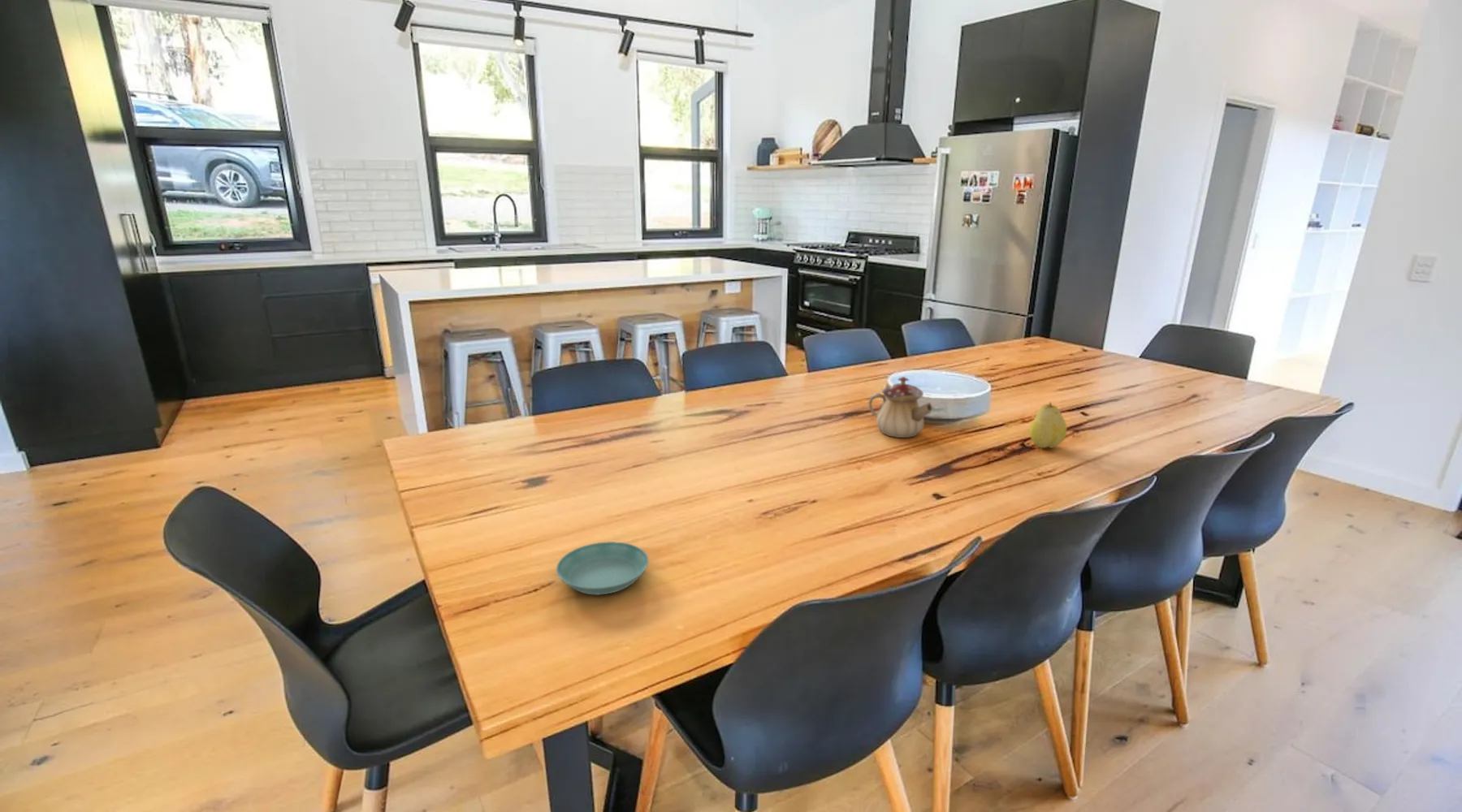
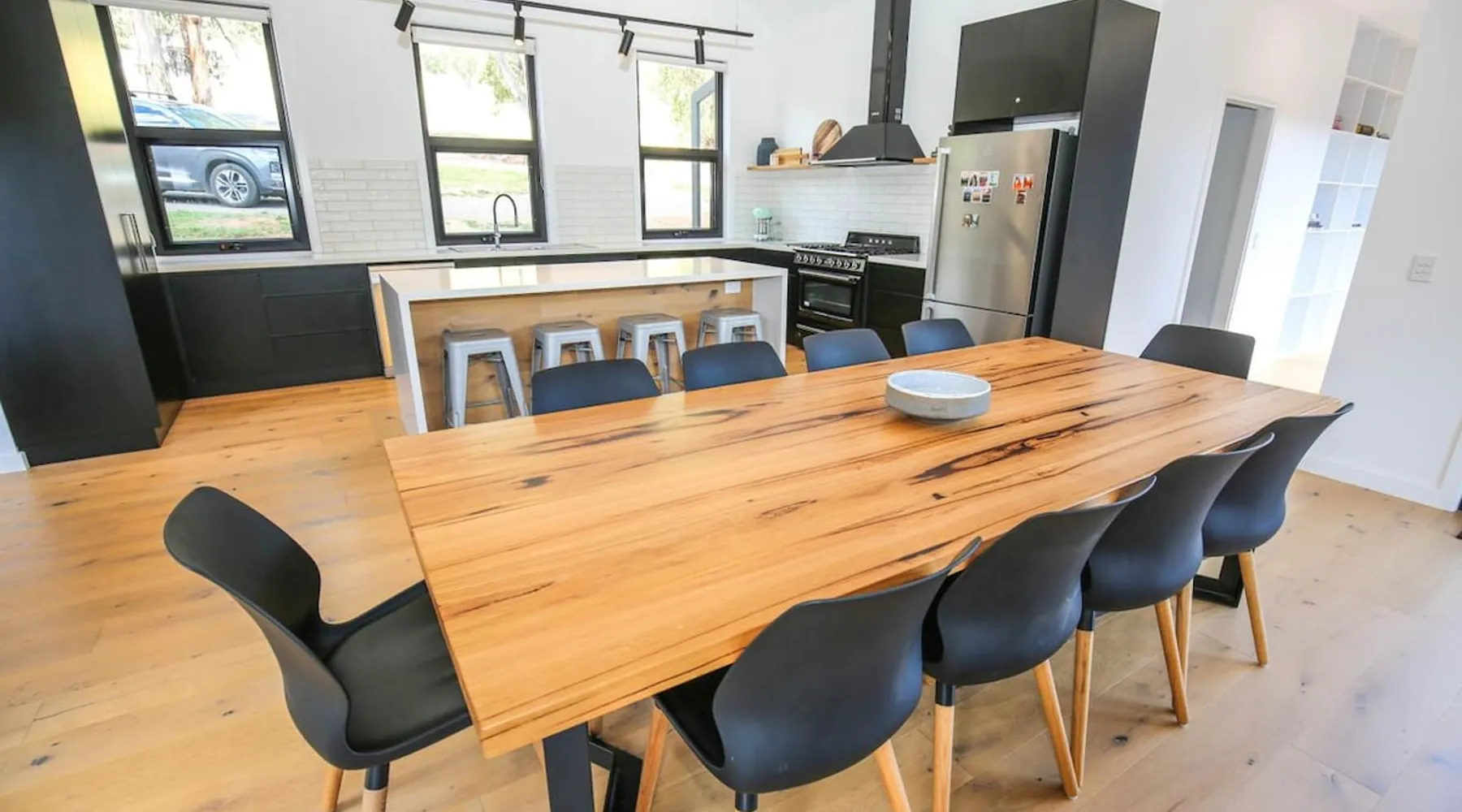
- fruit (1047, 423)
- saucer (603, 570)
- teapot (898, 404)
